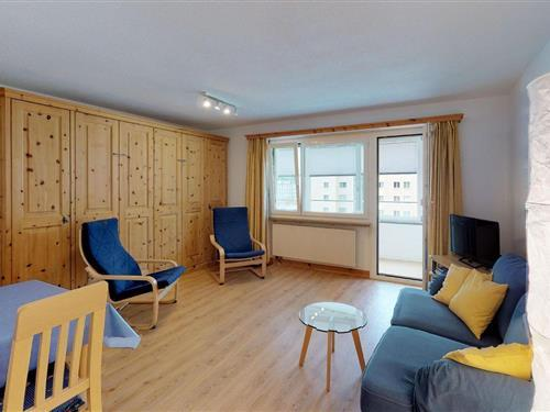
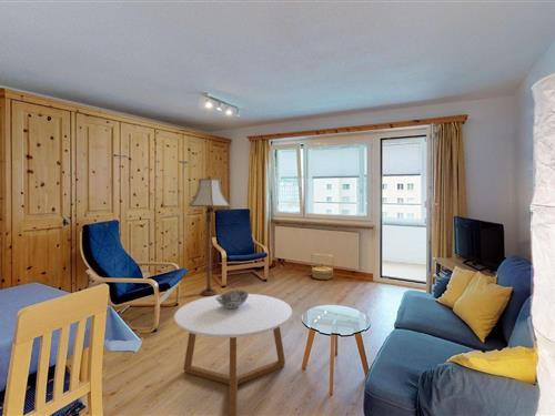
+ basket (322, 265)
+ coffee table (232, 346)
+ floor lamp (209, 234)
+ decorative bowl (232, 300)
